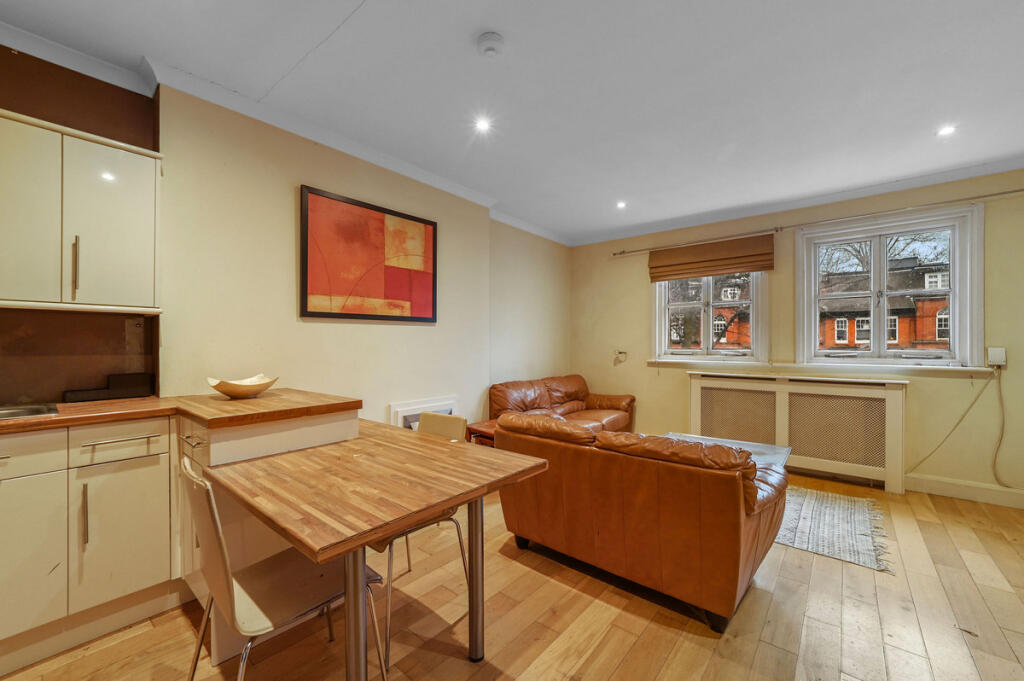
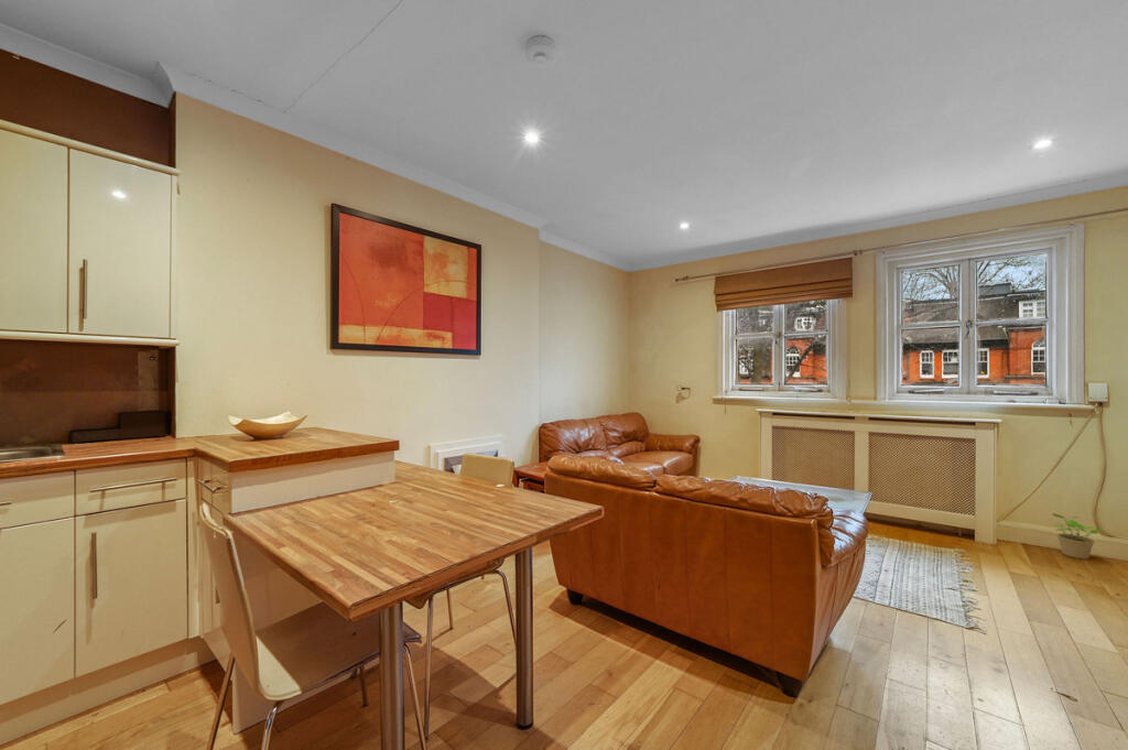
+ potted plant (1072, 533)
